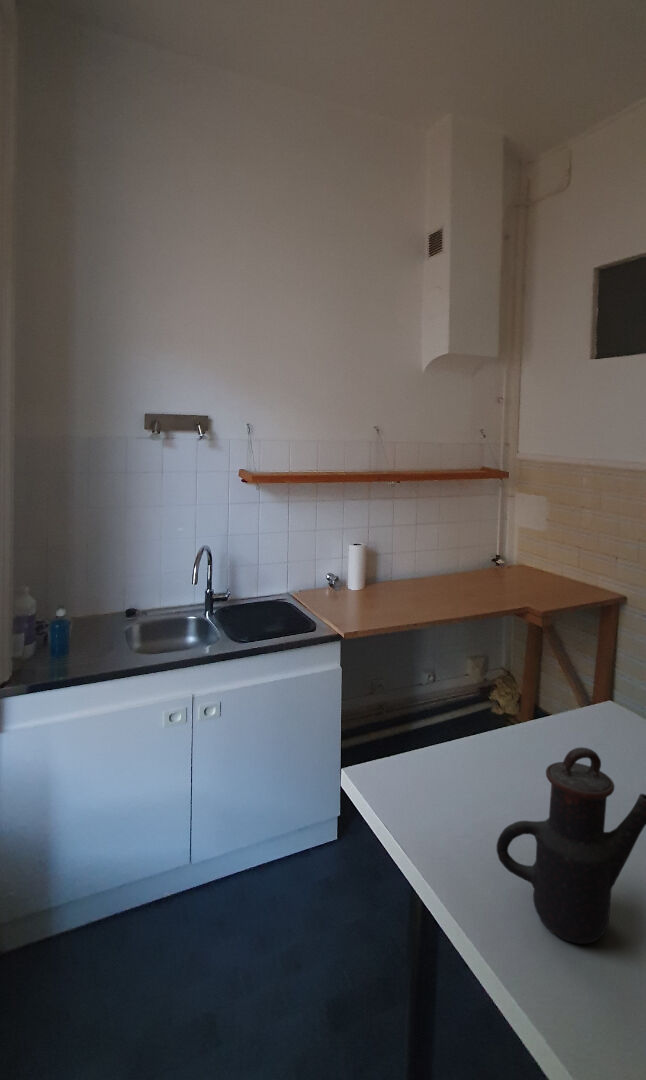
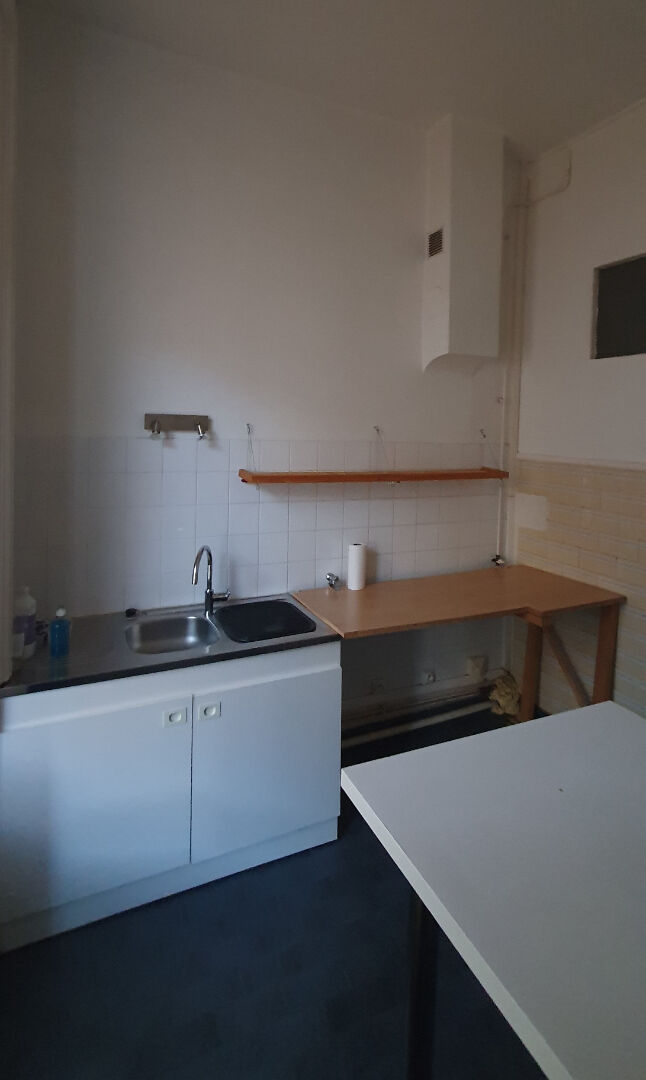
- teapot (575, 836)
